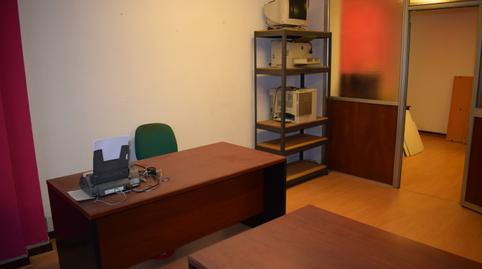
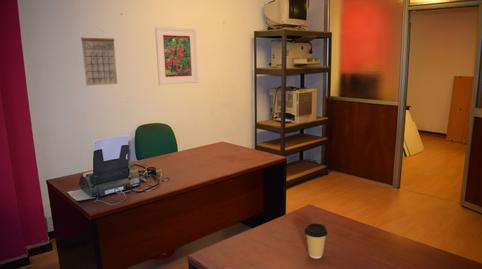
+ calendar (99, 56)
+ coffee cup (315, 241)
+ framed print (177, 56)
